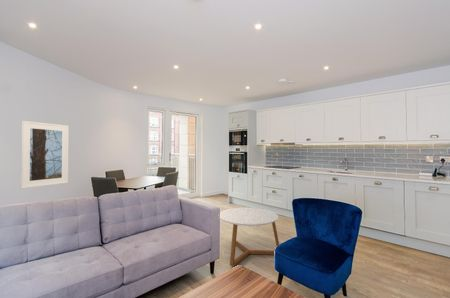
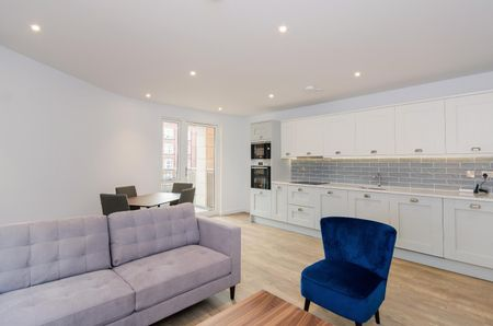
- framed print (46, 154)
- coffee table (247, 225)
